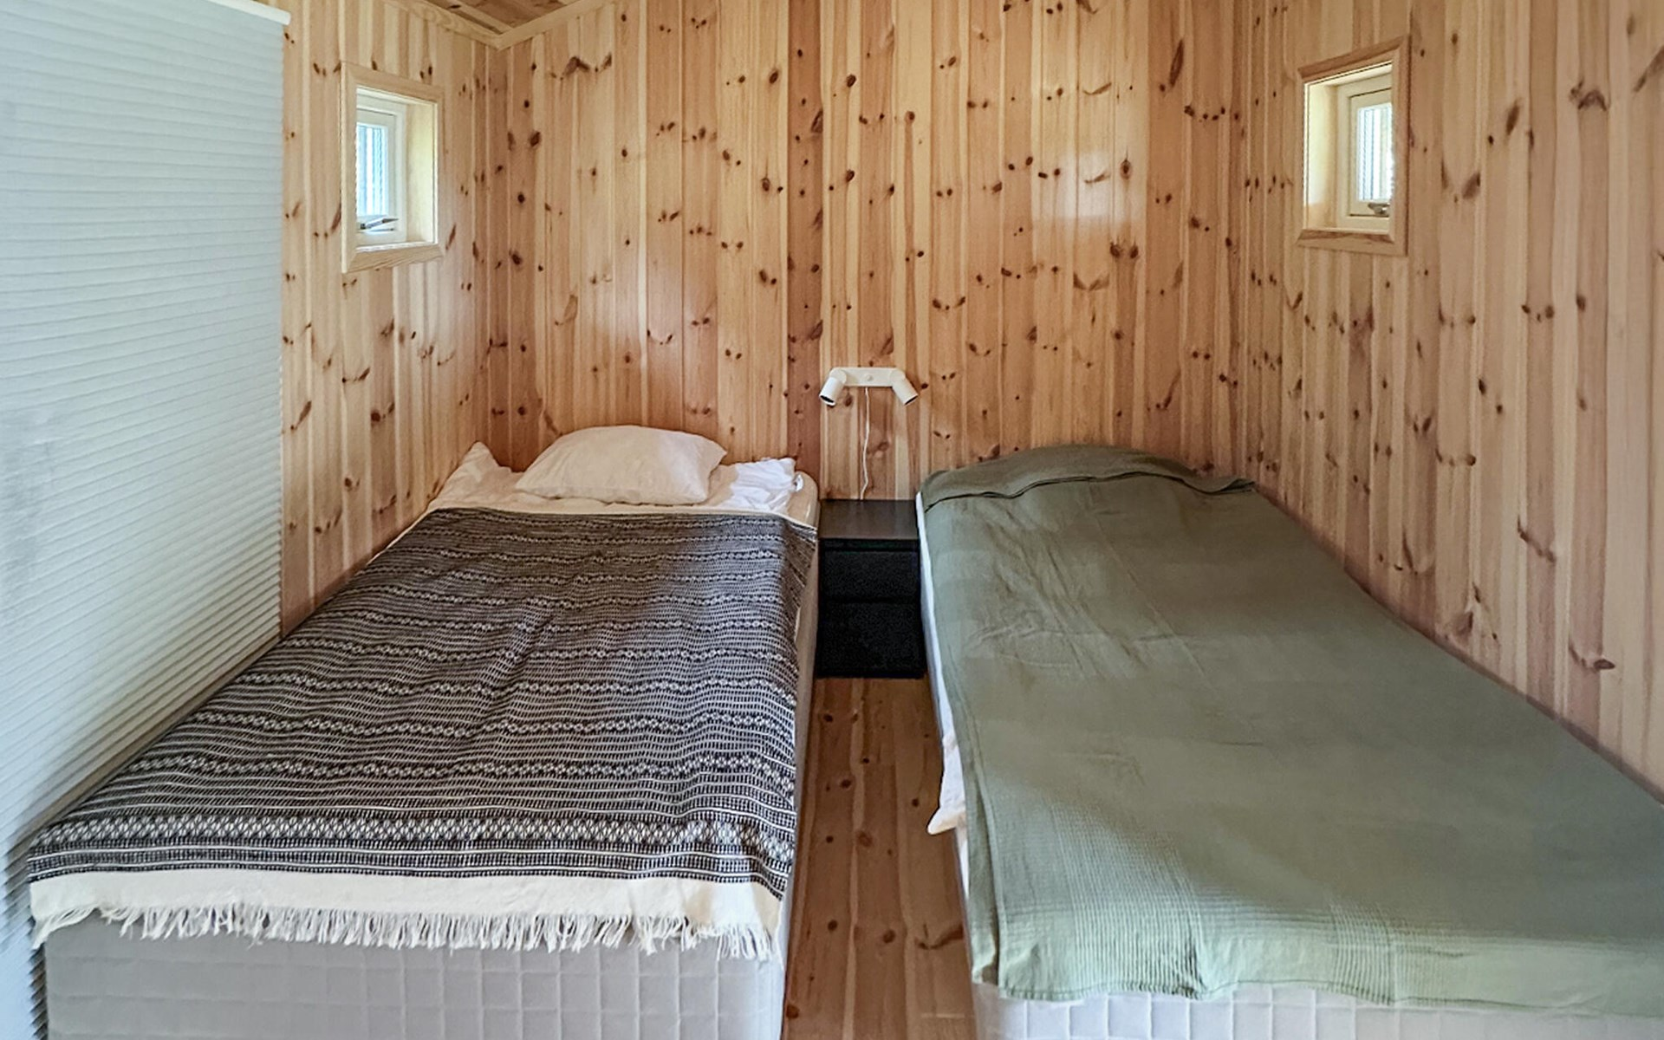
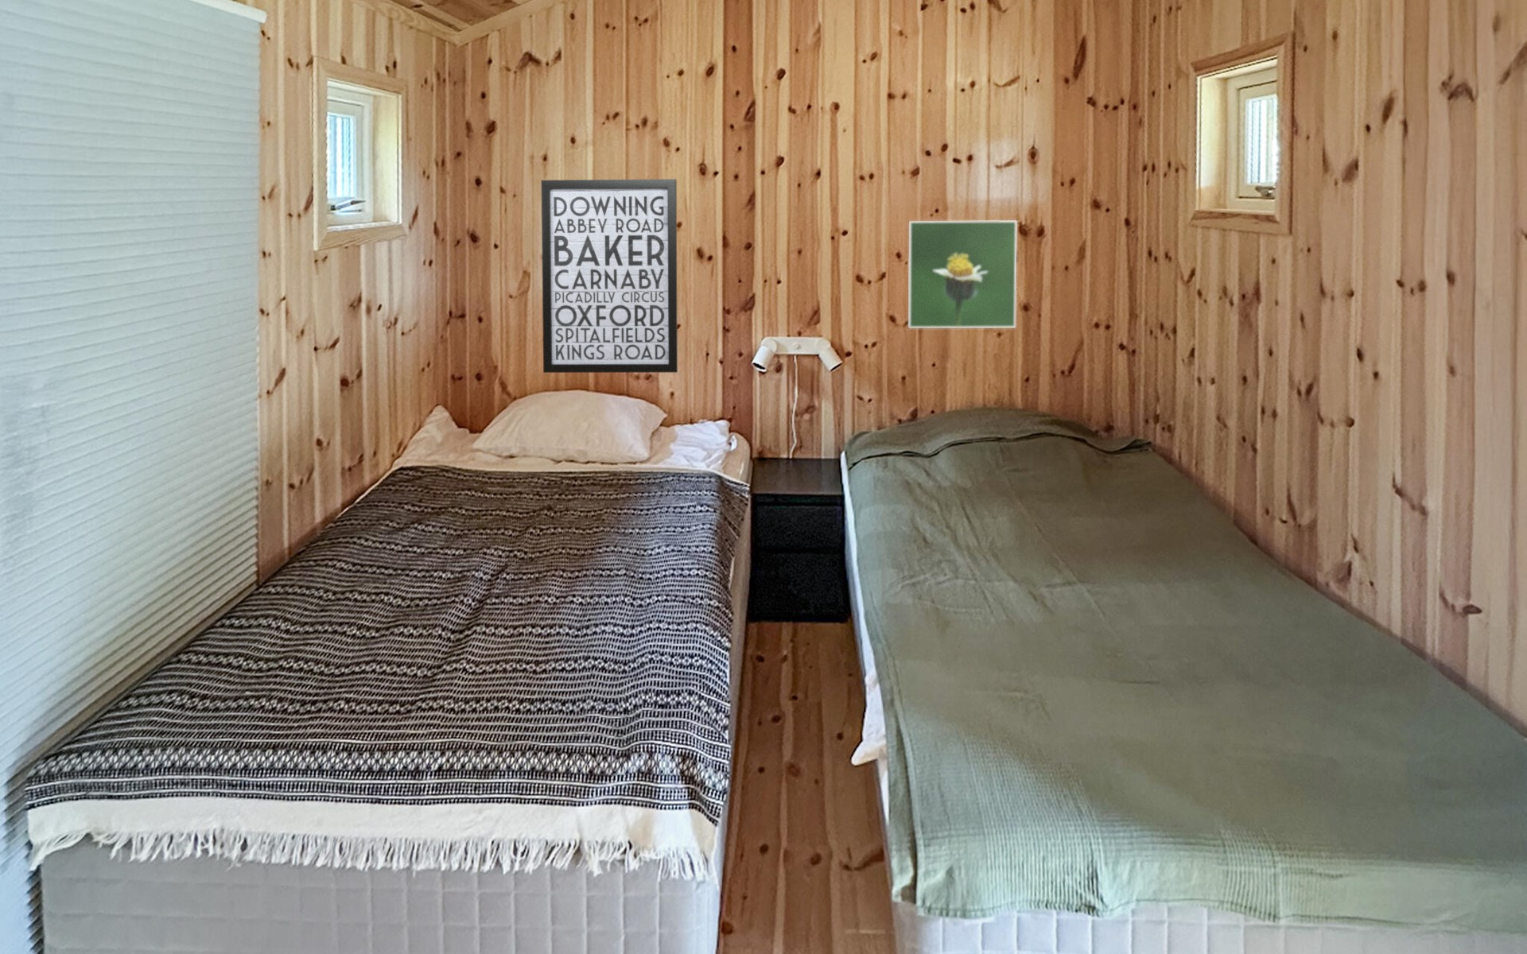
+ wall art (609, 277)
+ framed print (962, 275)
